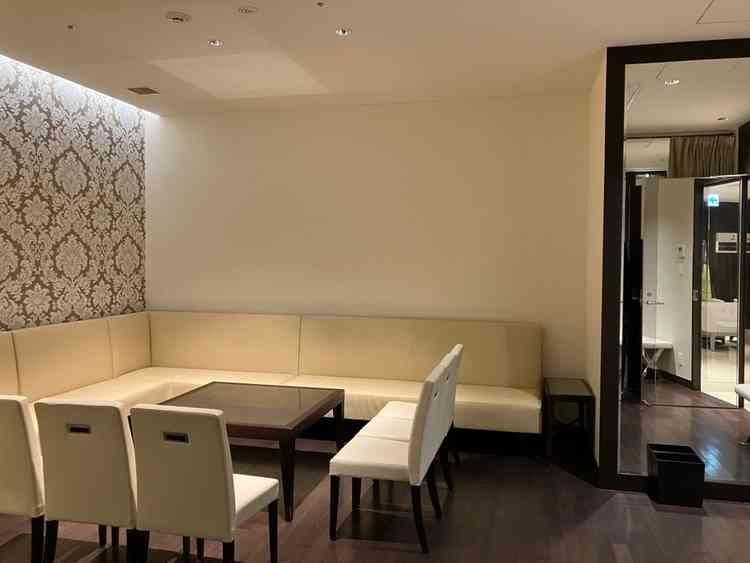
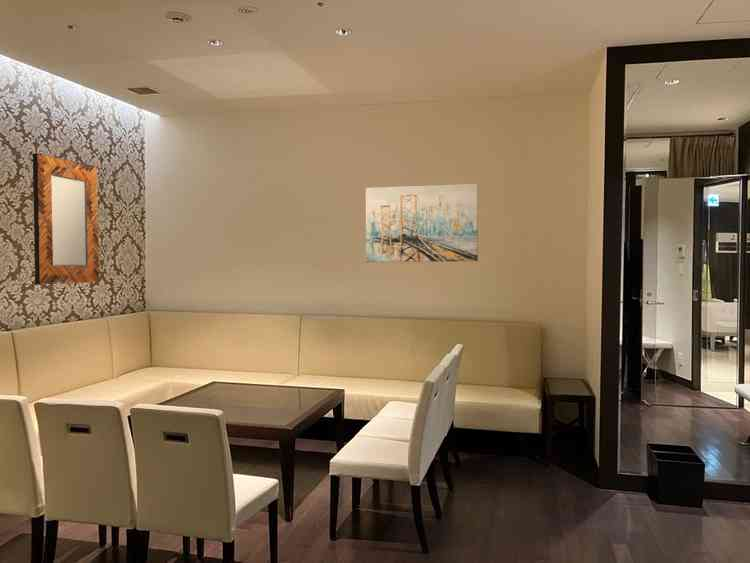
+ wall art (420, 223)
+ home mirror (68, 222)
